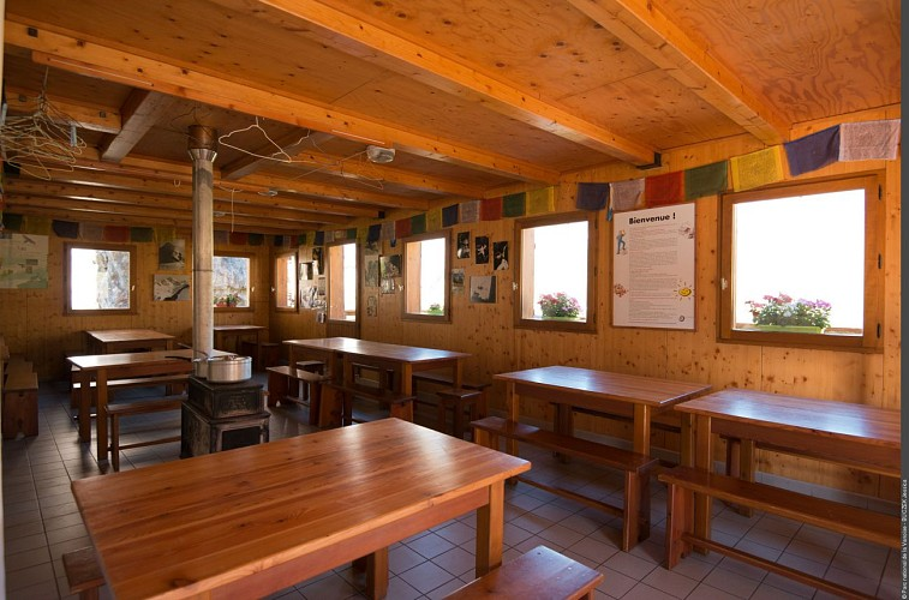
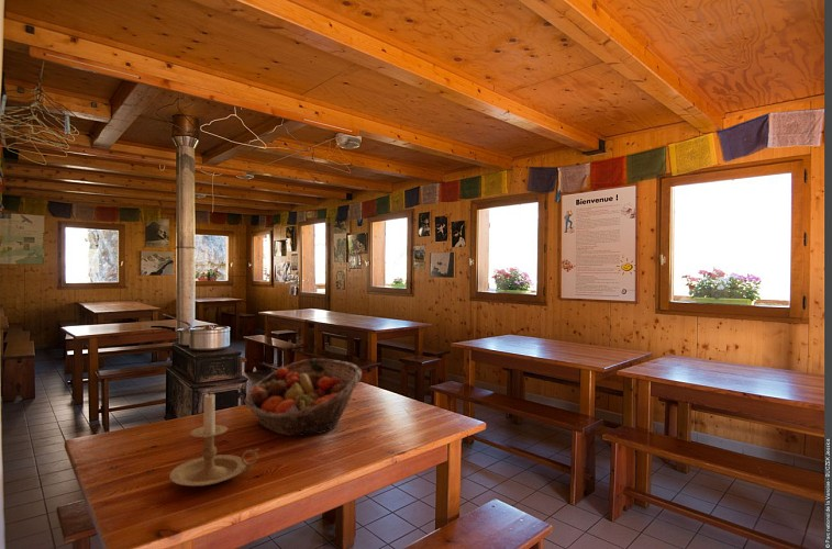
+ fruit basket (303, 393)
+ candle holder (209, 434)
